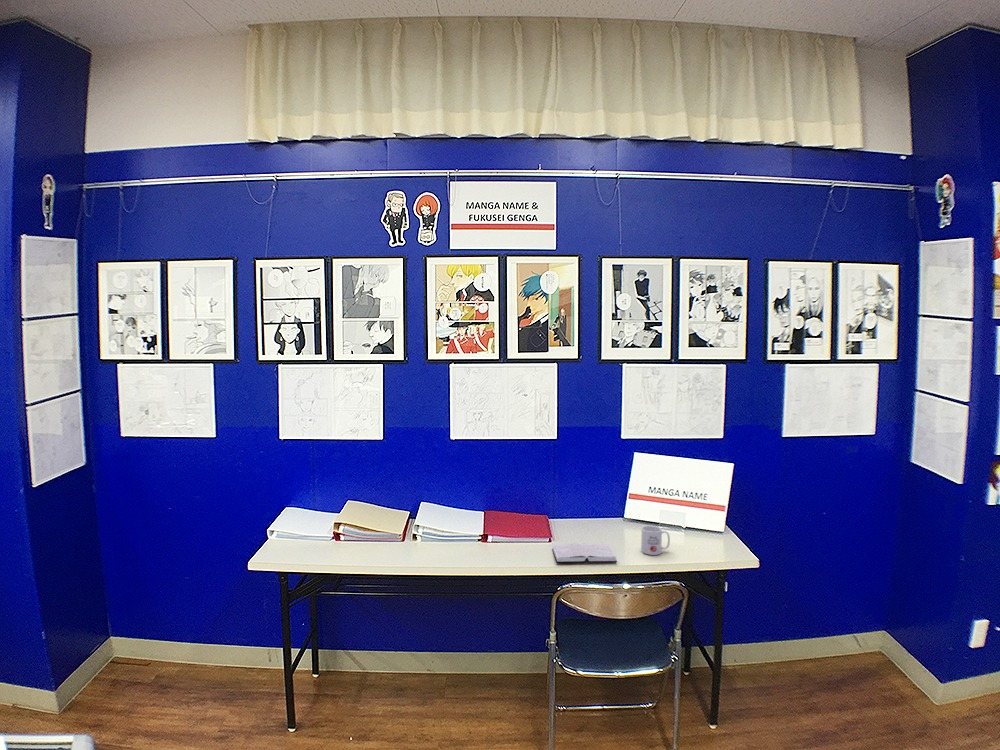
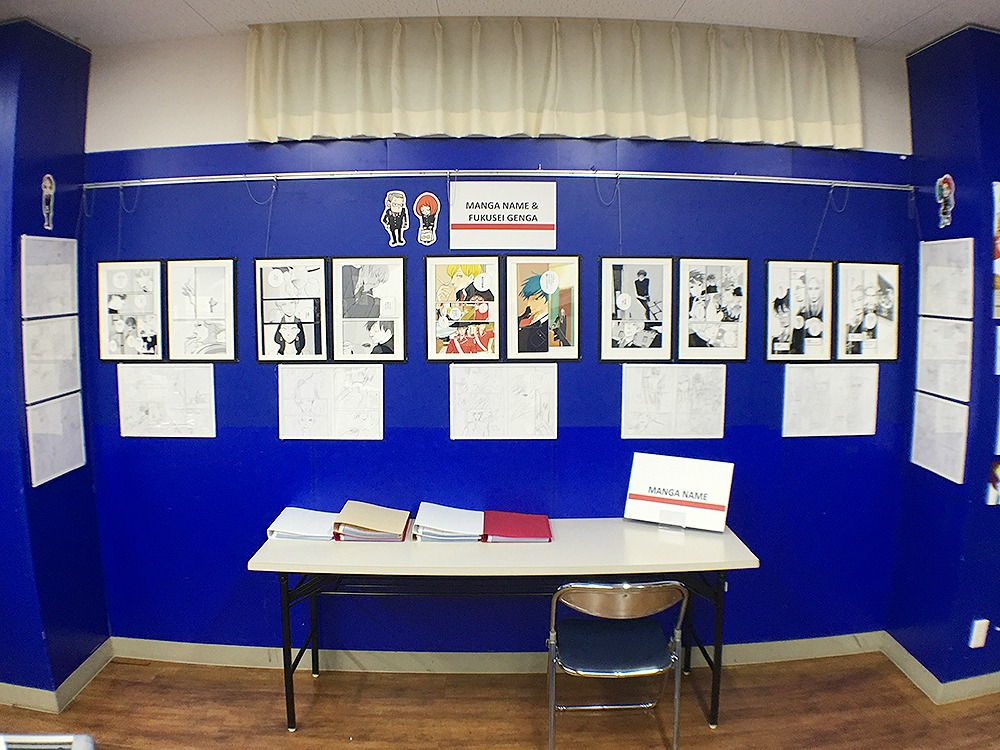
- mug (655, 540)
- hardback book (583, 552)
